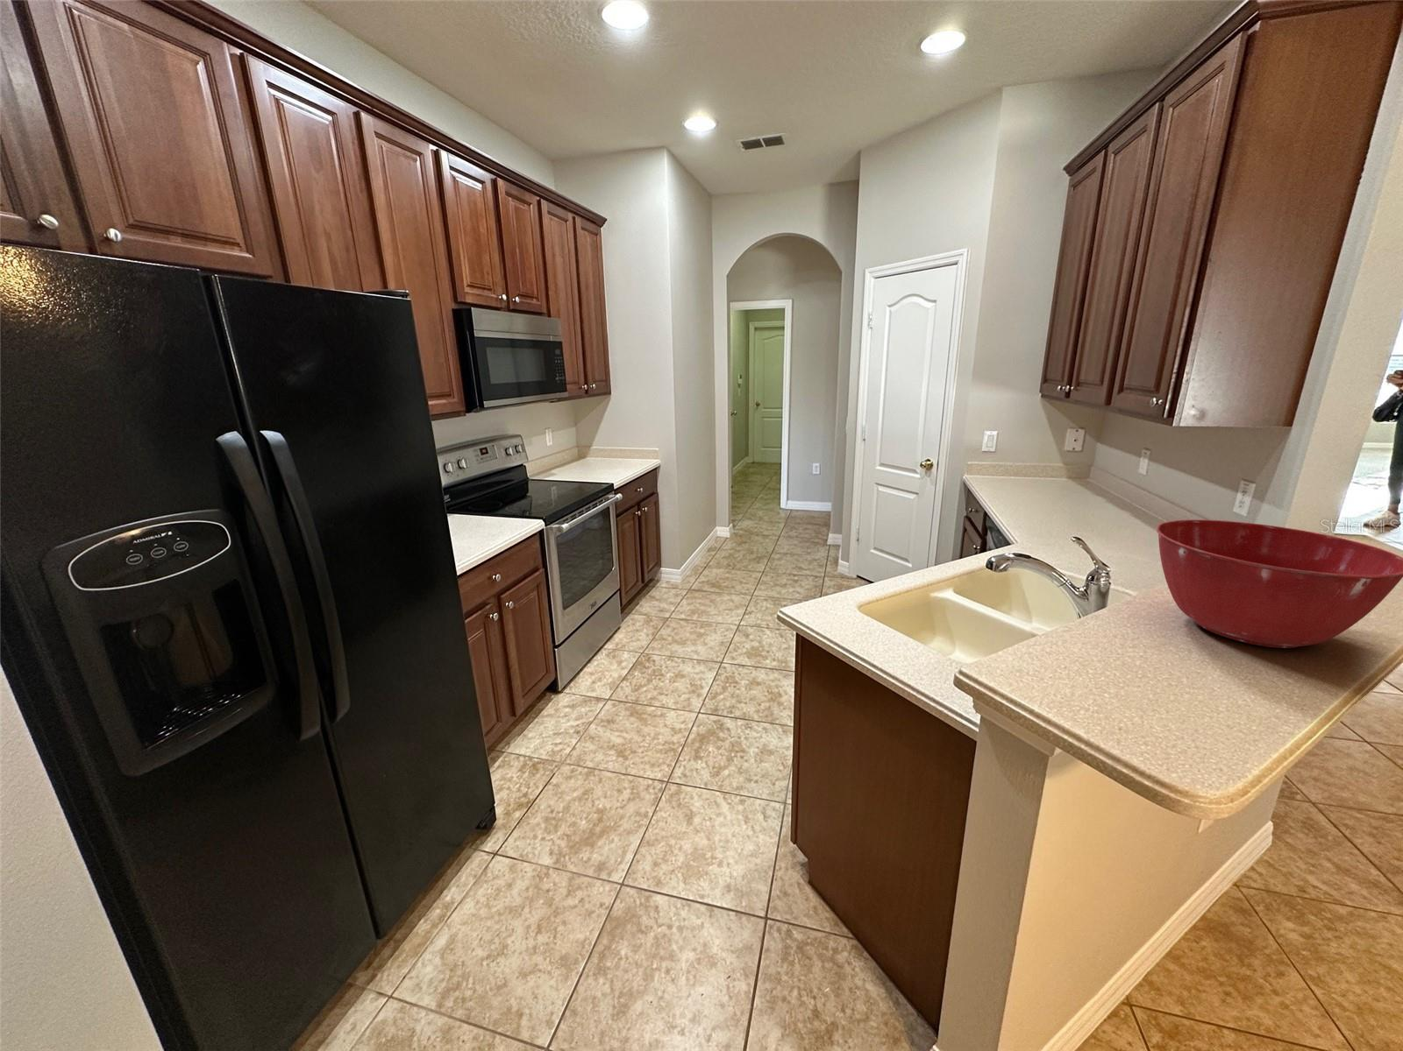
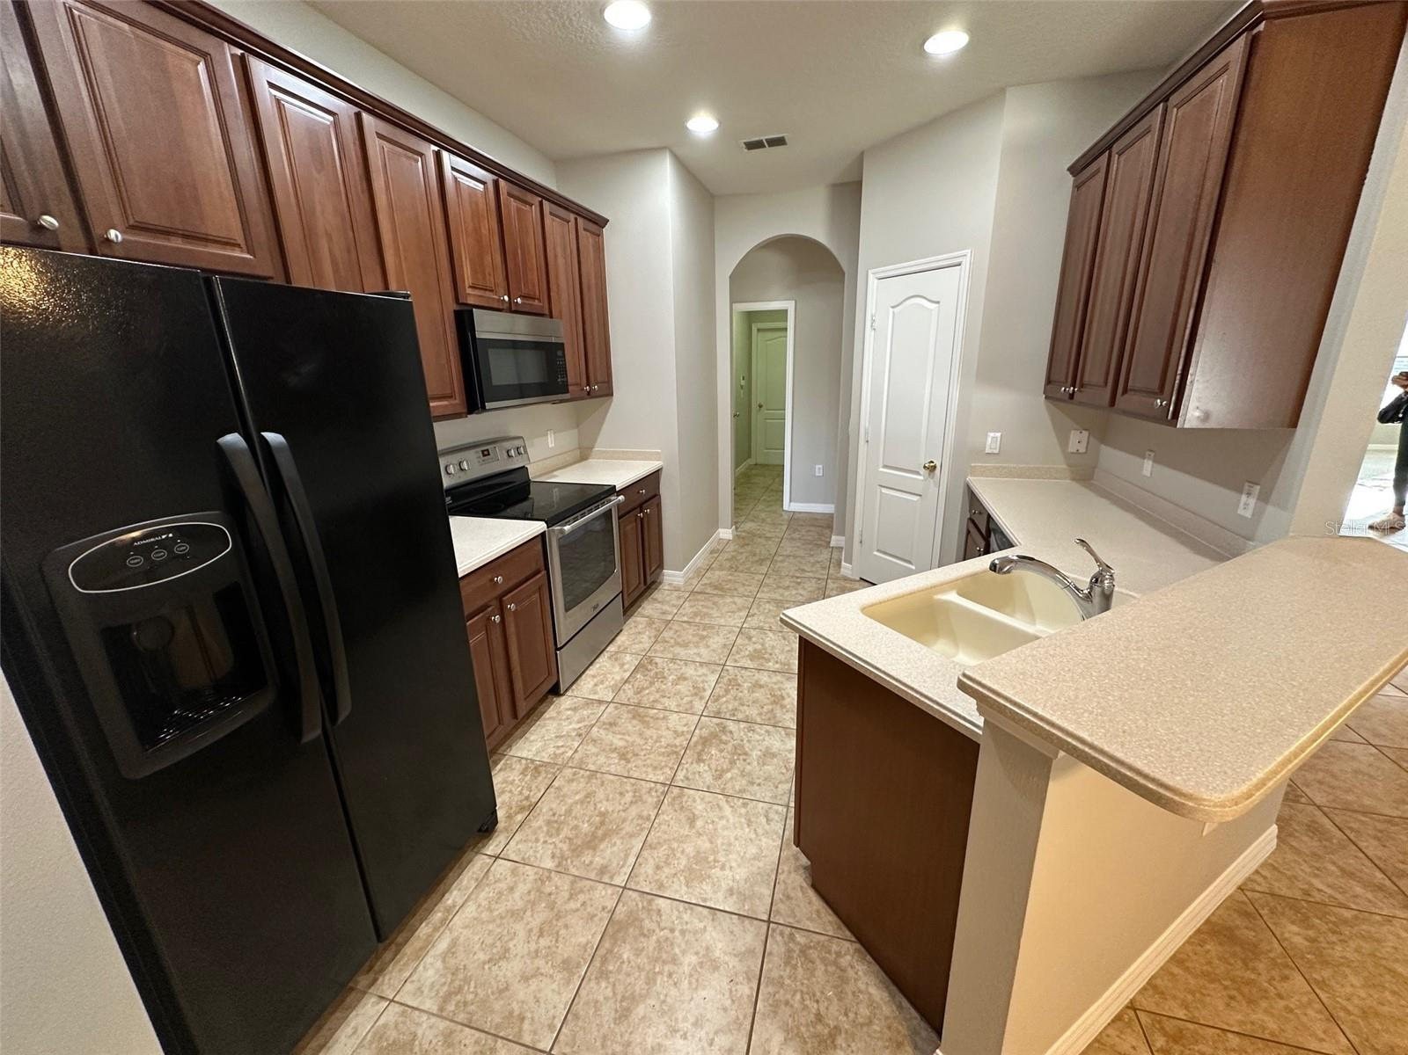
- mixing bowl (1258, 586)
